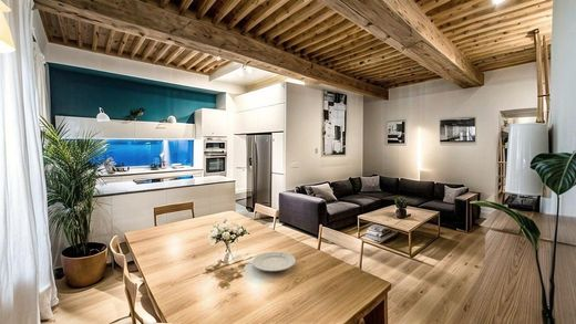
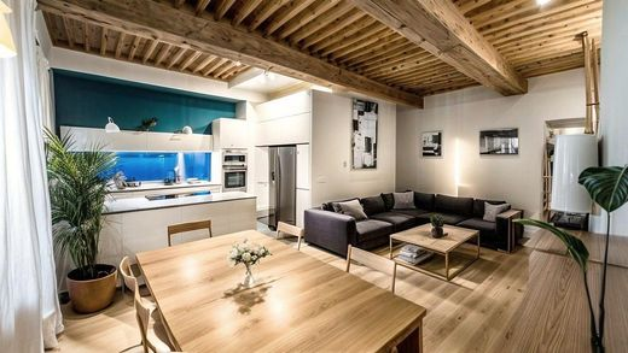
- chinaware (274, 262)
